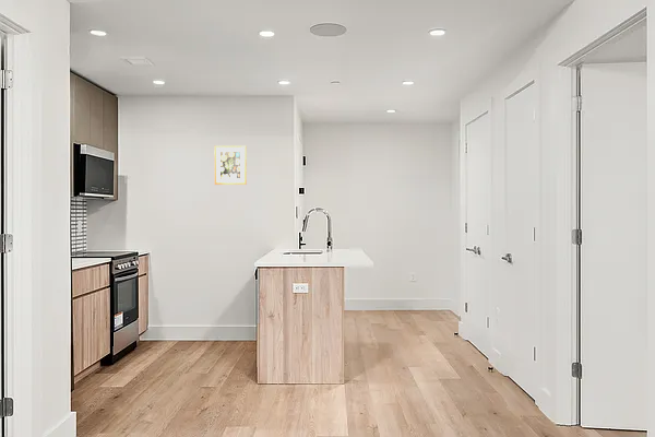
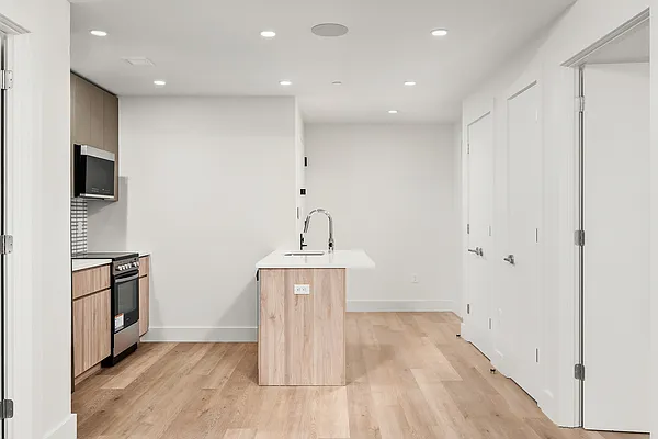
- wall art (230, 165)
